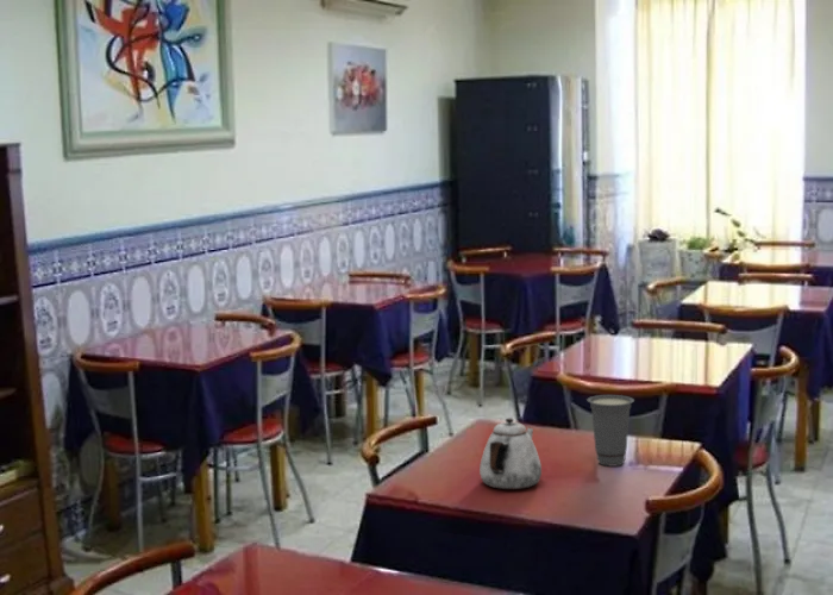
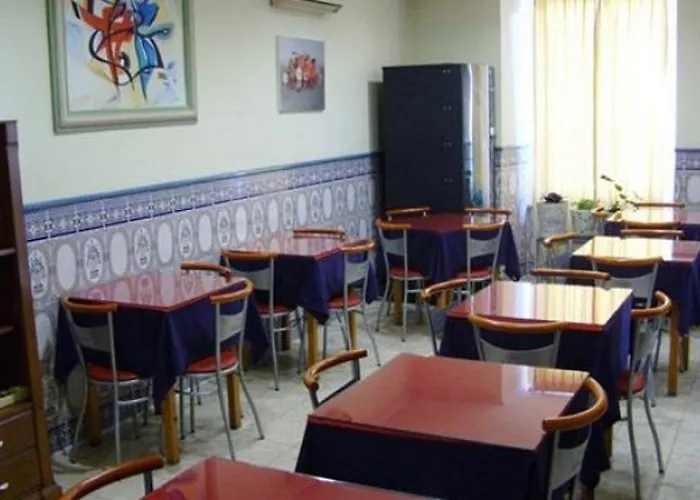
- teapot (512, 449)
- cup (610, 431)
